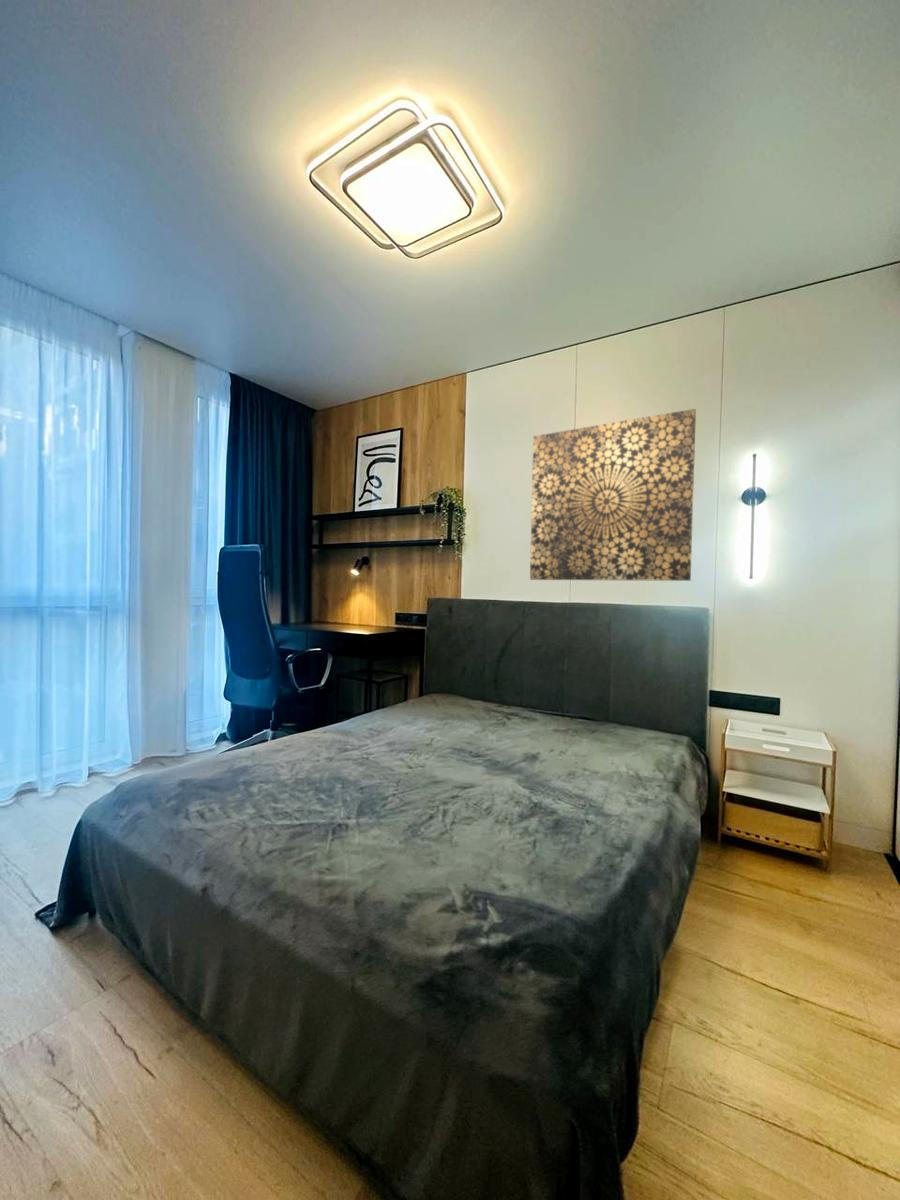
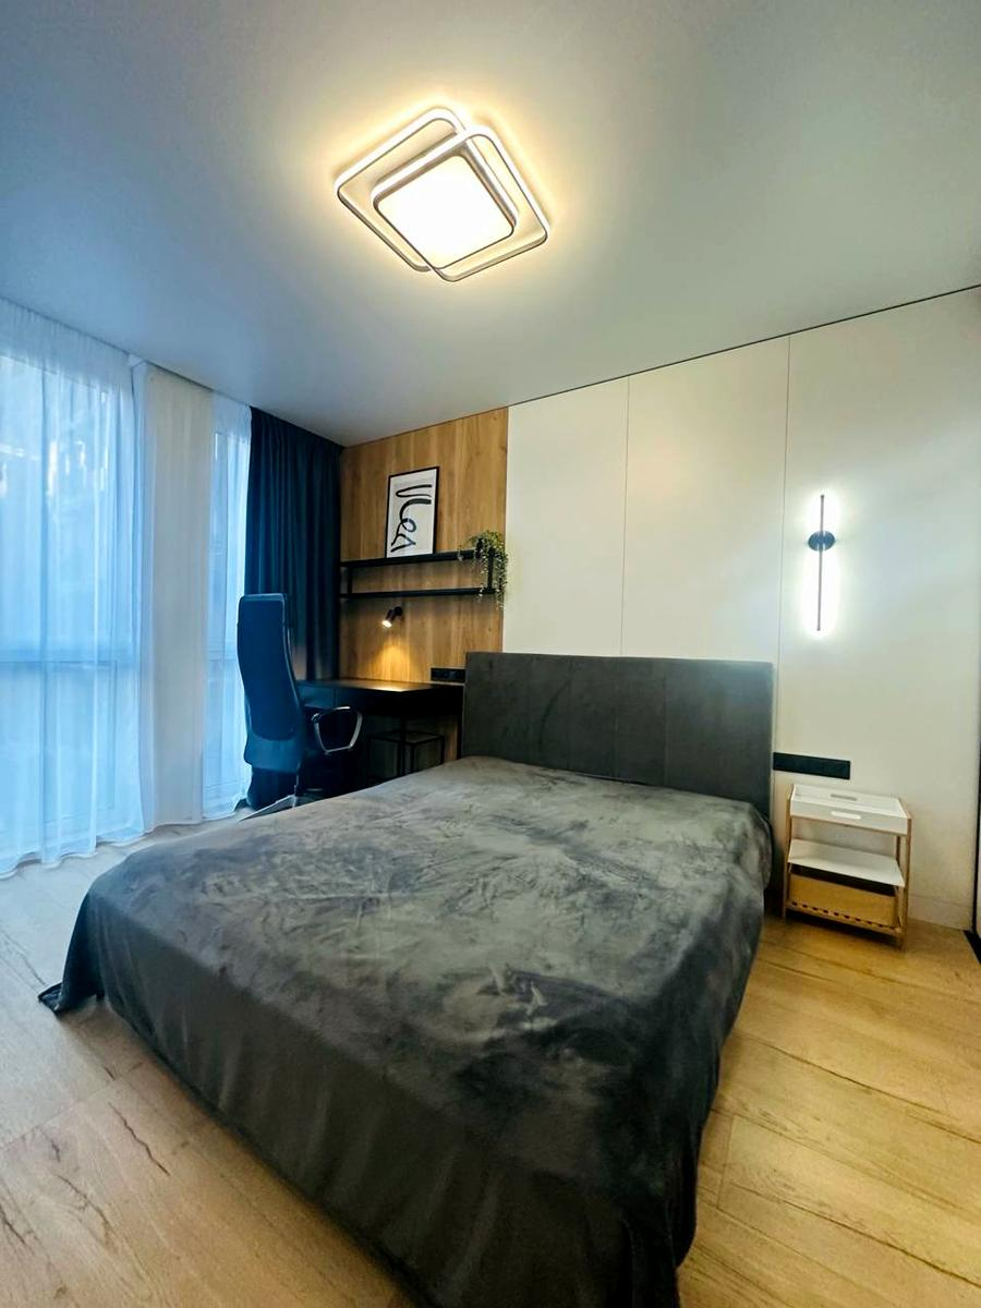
- wall art (605, 502)
